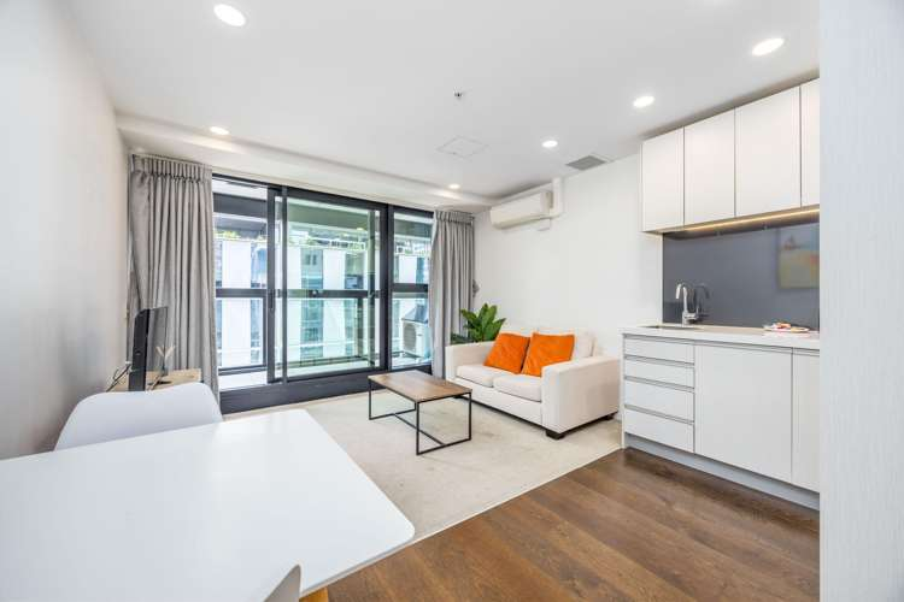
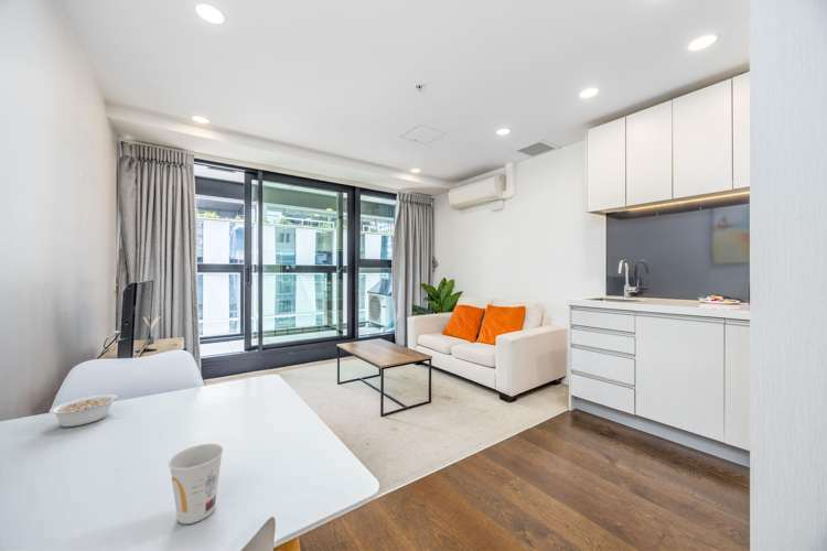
+ legume (87, 409)
+ cup (196, 483)
